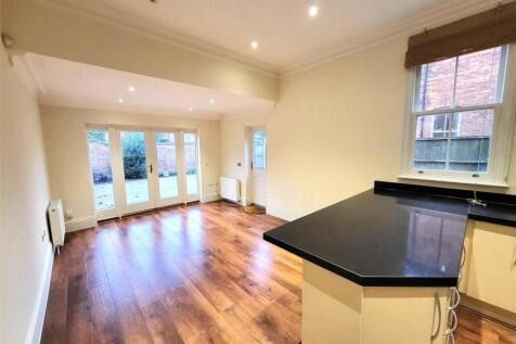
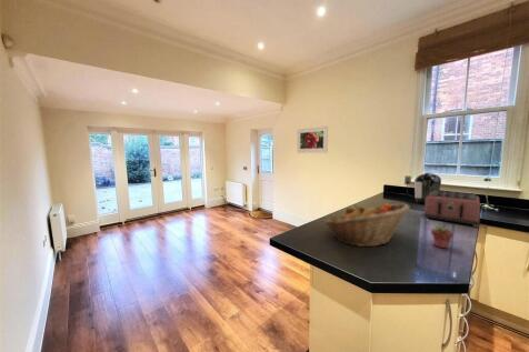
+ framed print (311, 140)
+ fruit basket (366, 220)
+ potted succulent (441, 234)
+ coffee maker (420, 187)
+ toaster (451, 207)
